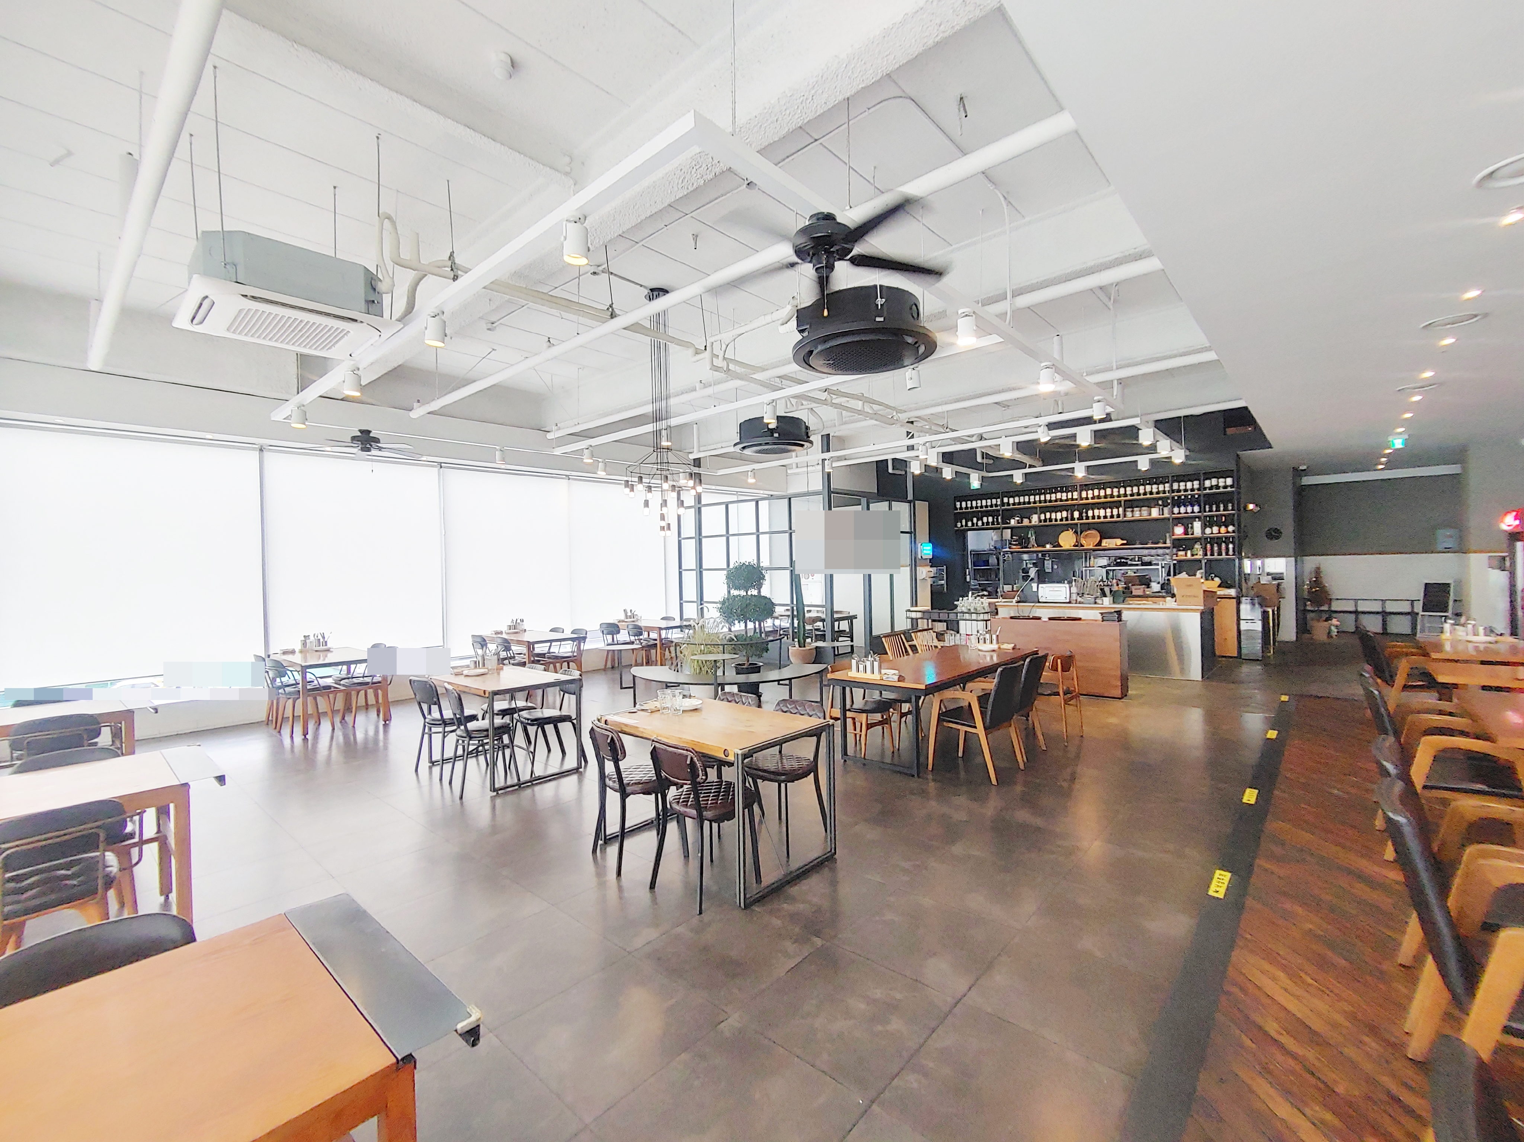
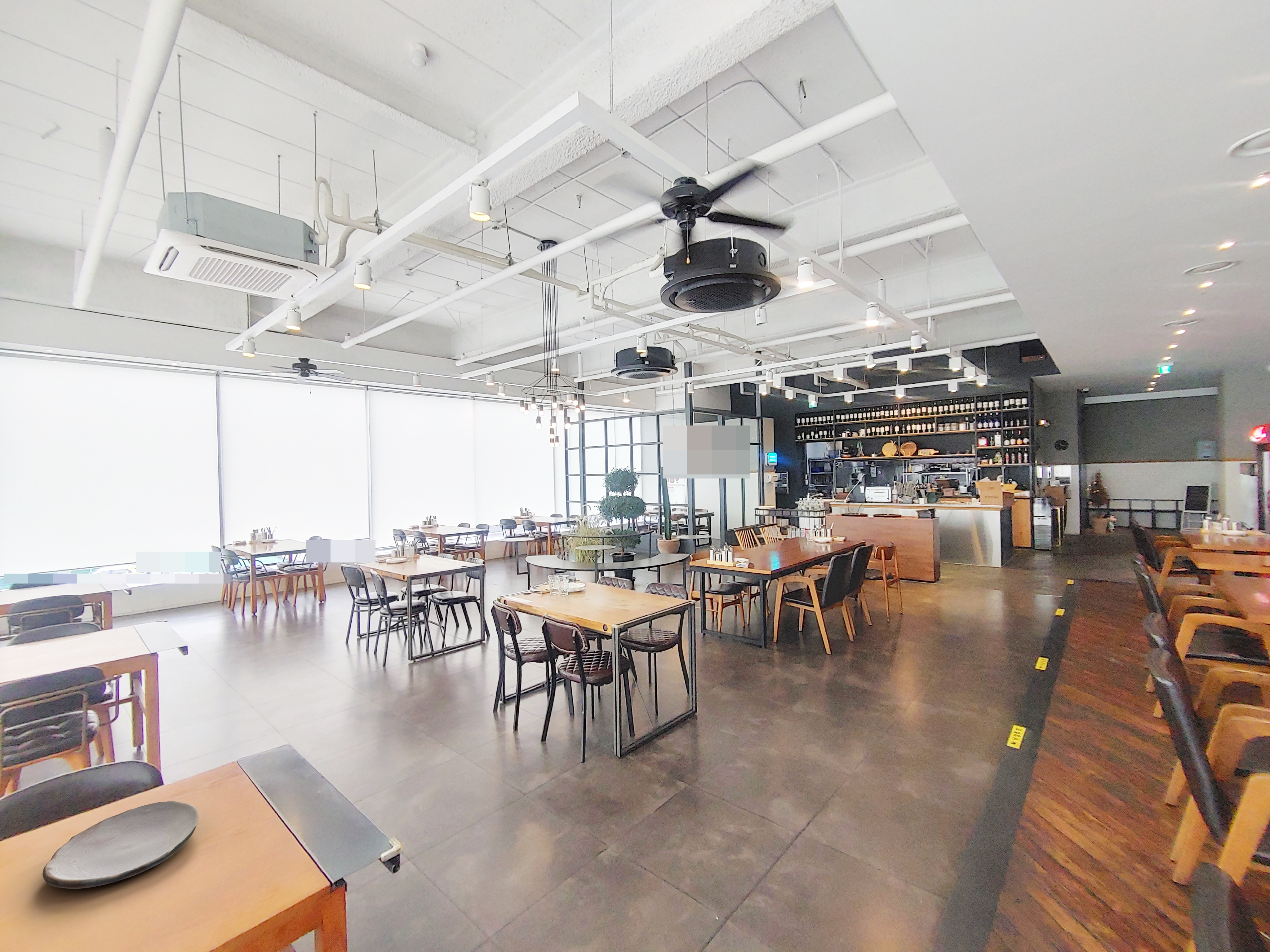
+ plate (127, 844)
